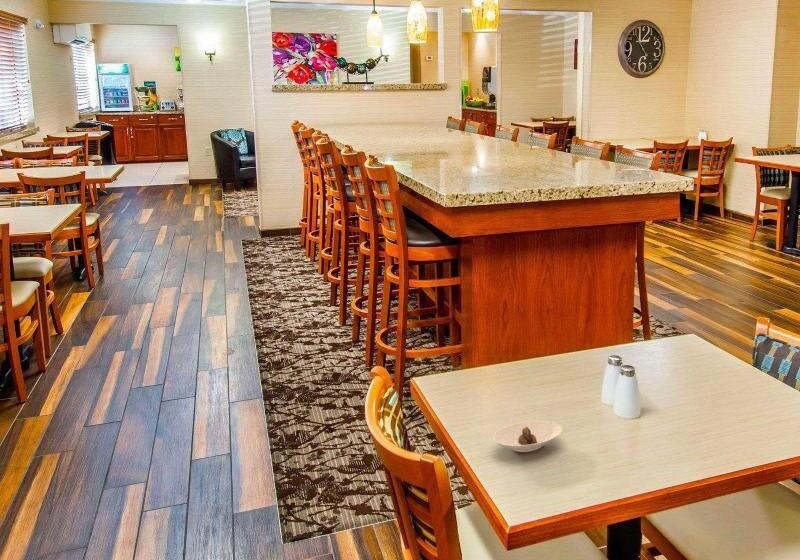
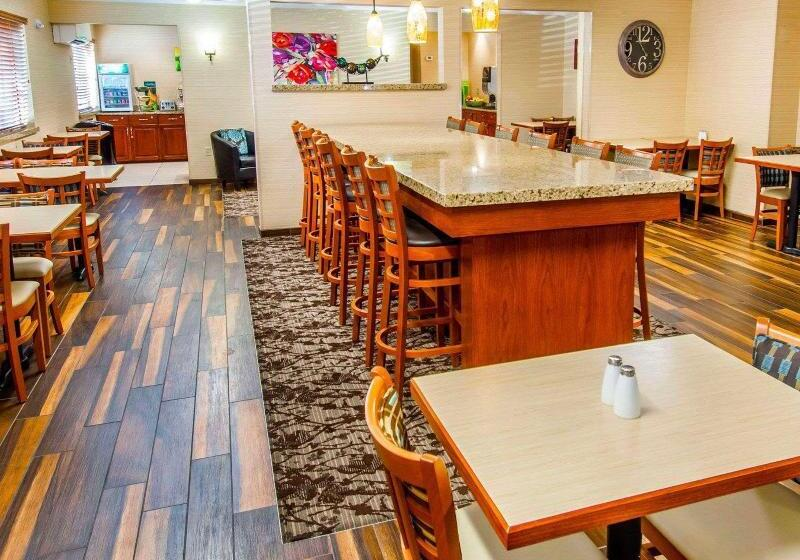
- saucer (527, 437)
